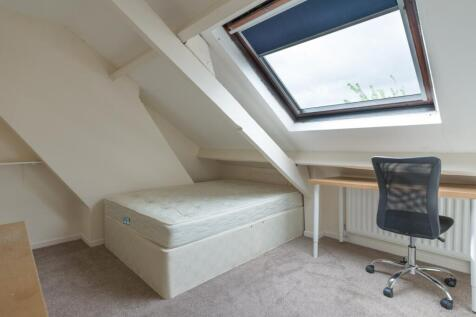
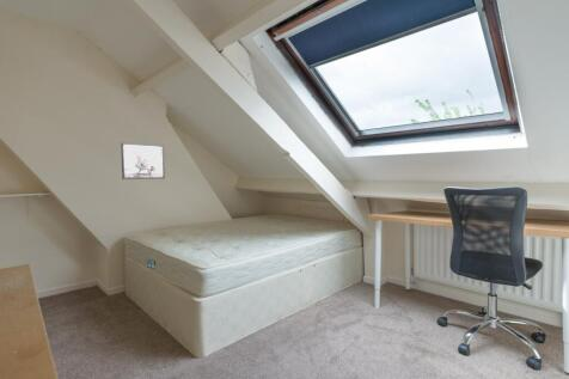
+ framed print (143, 161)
